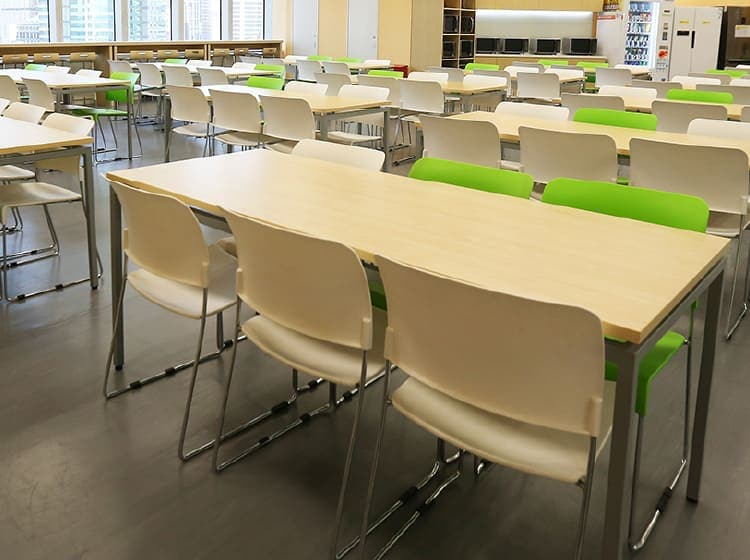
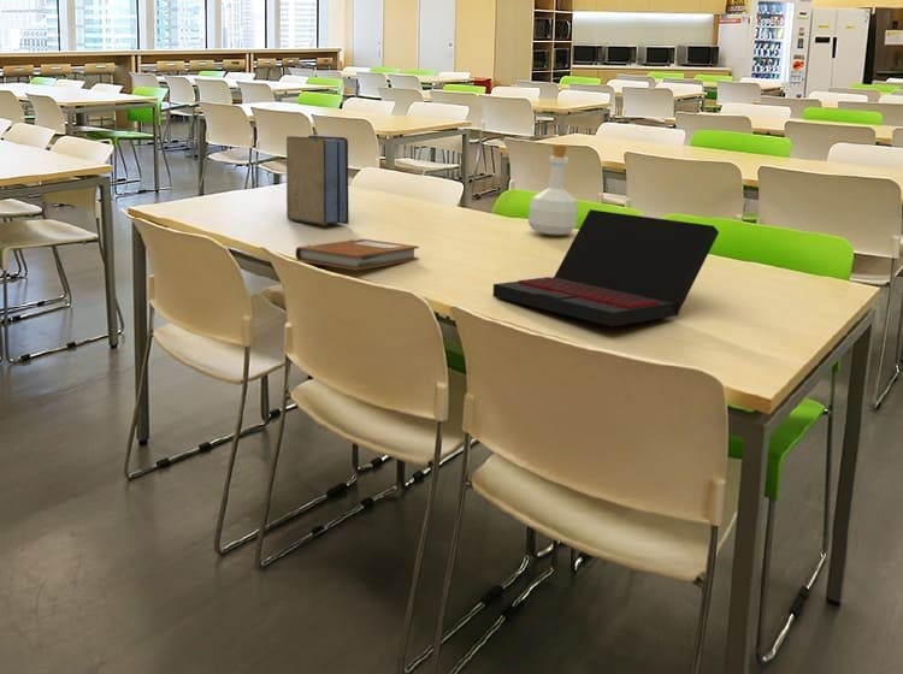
+ notebook (359, 253)
+ laptop (602, 261)
+ book (317, 179)
+ bottle (554, 189)
